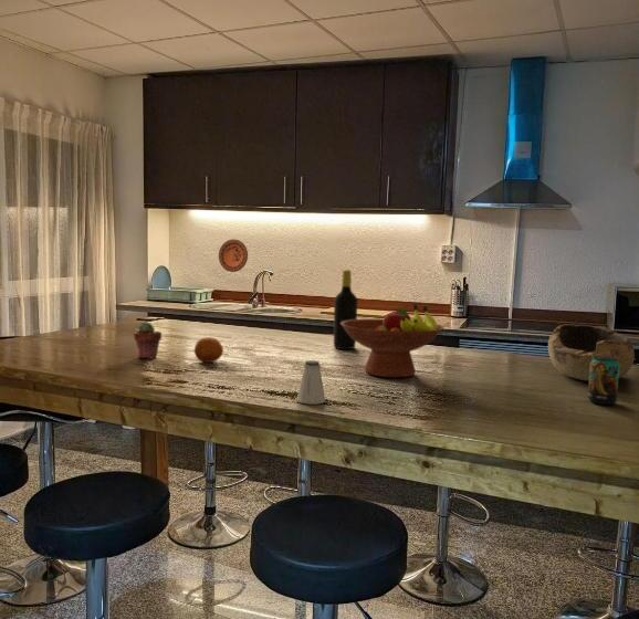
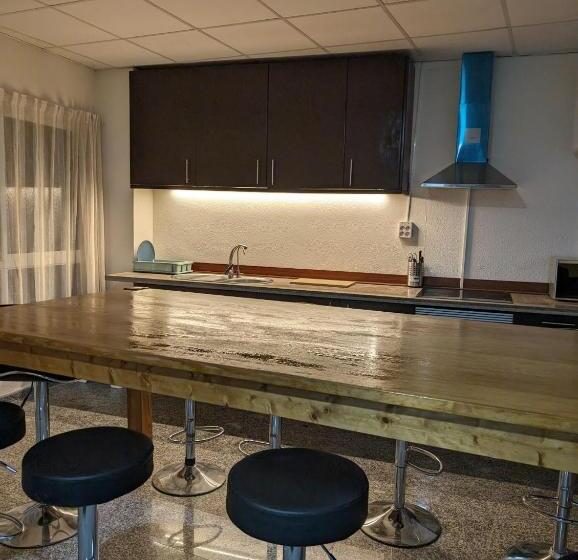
- fruit bowl (390, 339)
- bowl (589, 353)
- bottle (345, 308)
- saltshaker (311, 380)
- fruit (208, 349)
- beverage can (604, 379)
- potted succulent (147, 339)
- decorative plate (233, 255)
